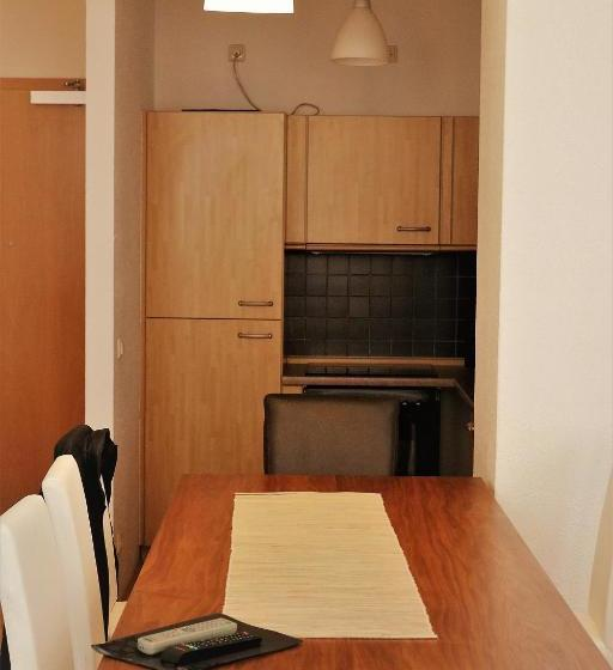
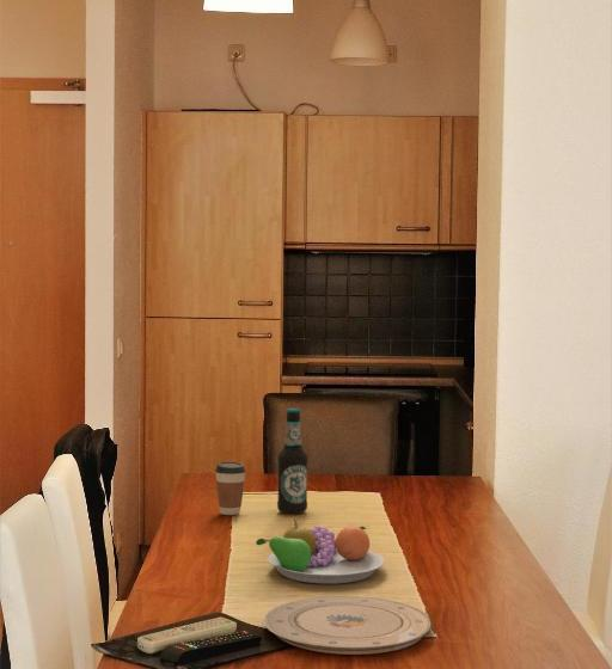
+ fruit bowl (320, 547)
+ coffee cup (230, 489)
+ plate (347, 624)
+ bottle (292, 460)
